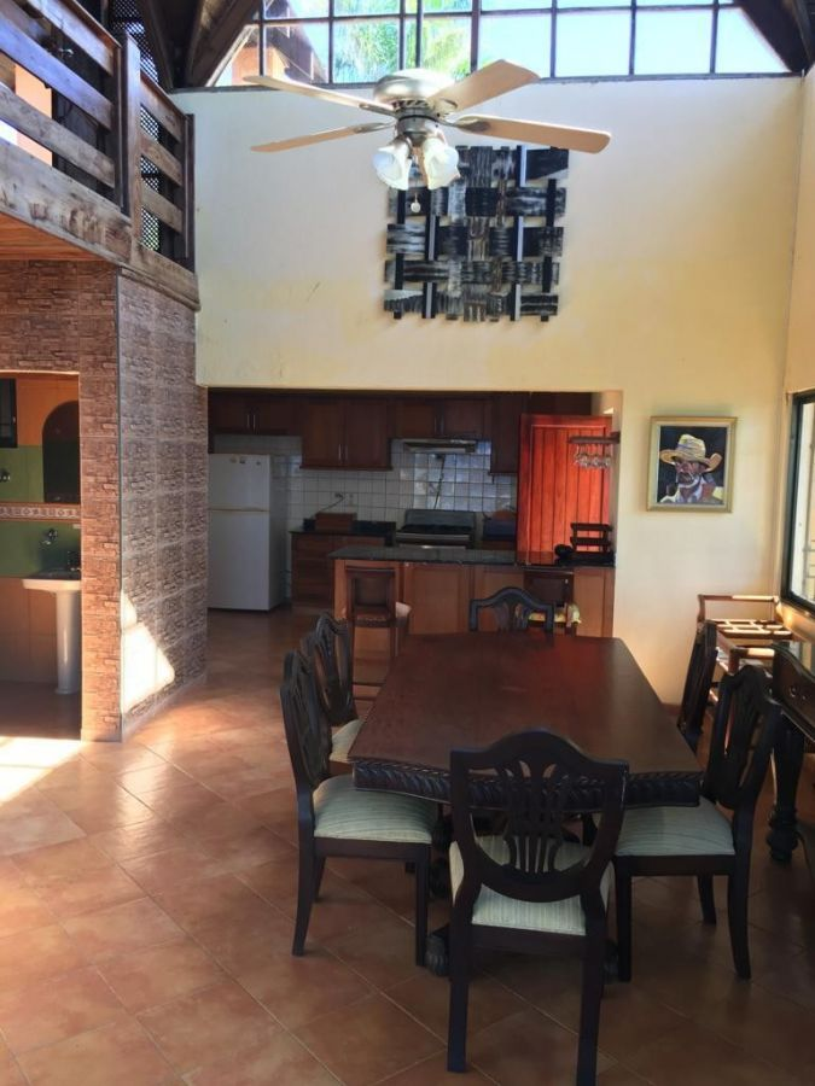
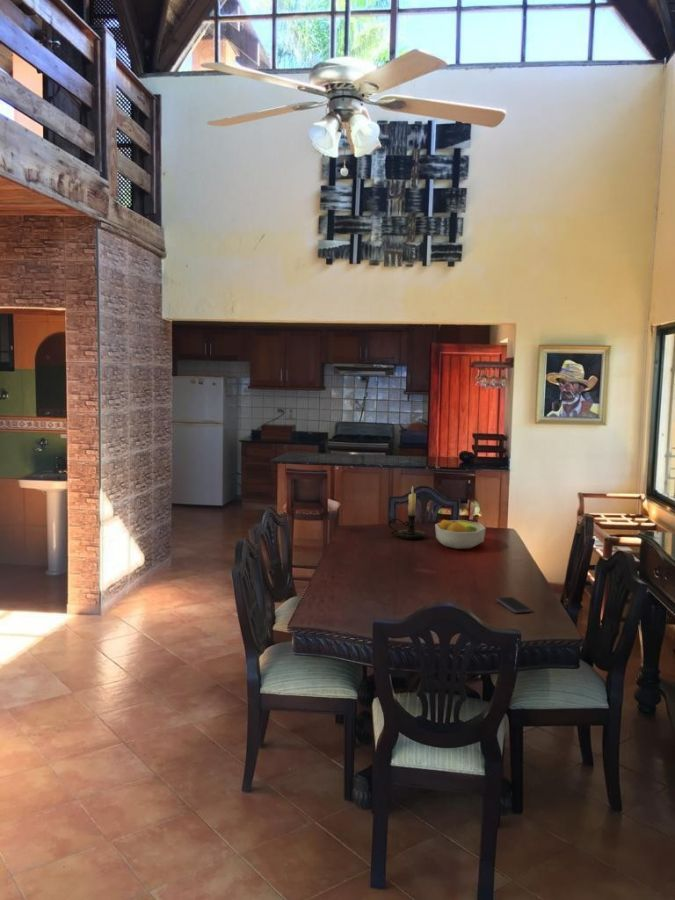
+ candle holder (408, 511)
+ smartphone (513, 604)
+ fruit bowl (460, 531)
